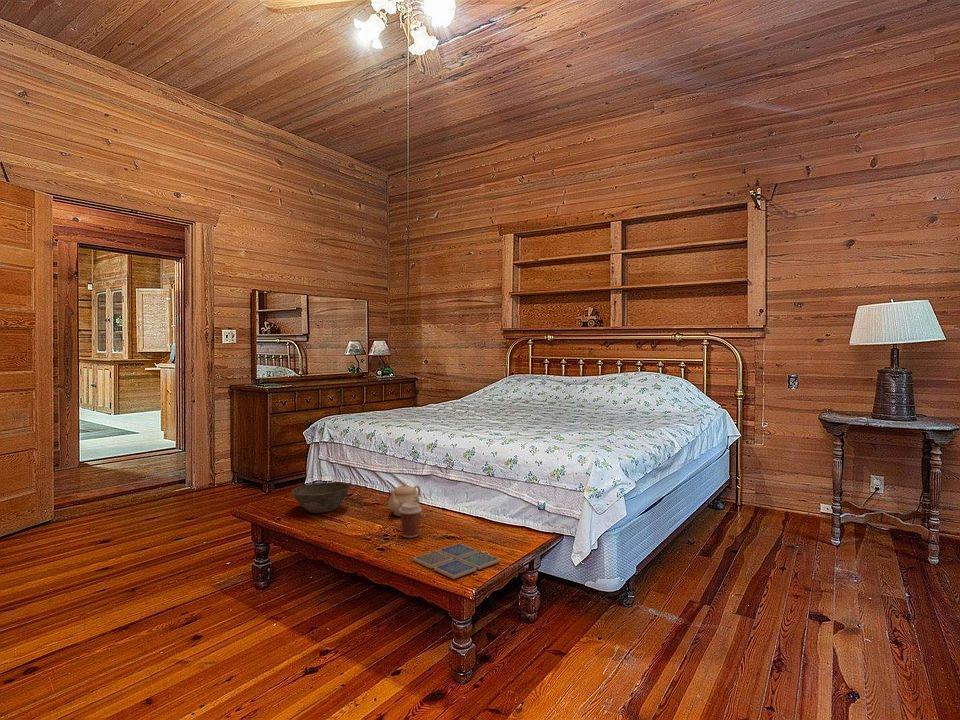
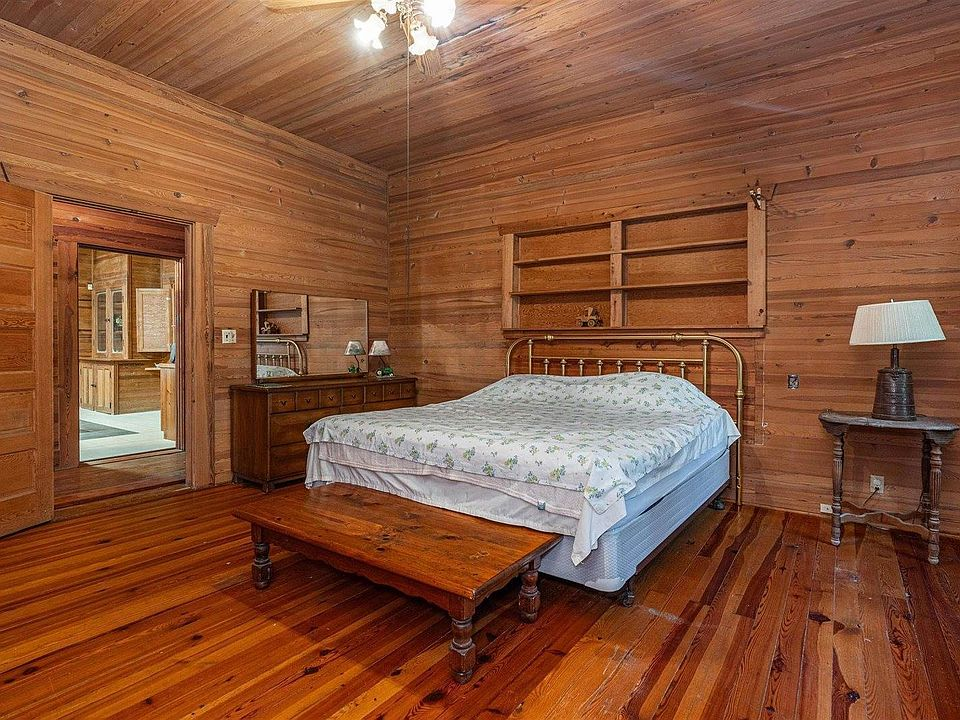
- teapot (405, 498)
- bowl (321, 498)
- drink coaster (456, 559)
- coffee cup (410, 519)
